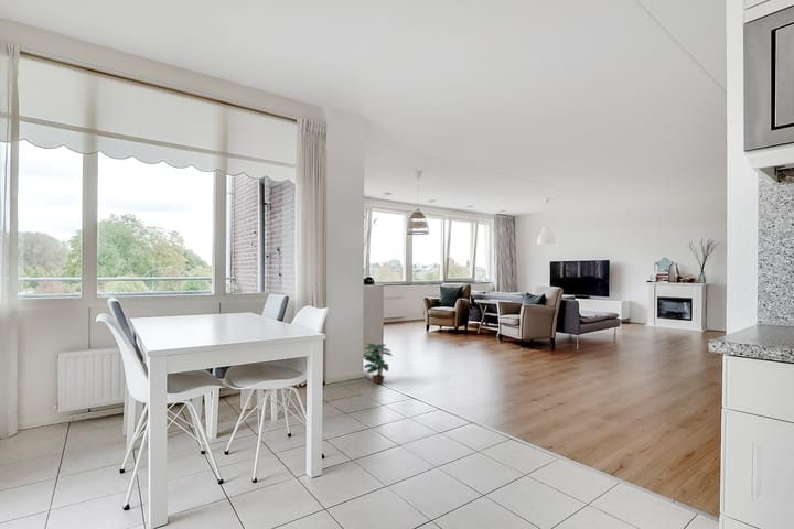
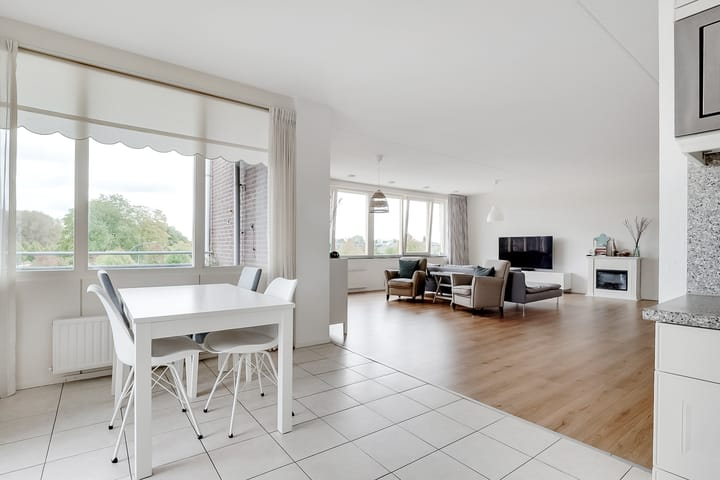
- potted plant (376, 364)
